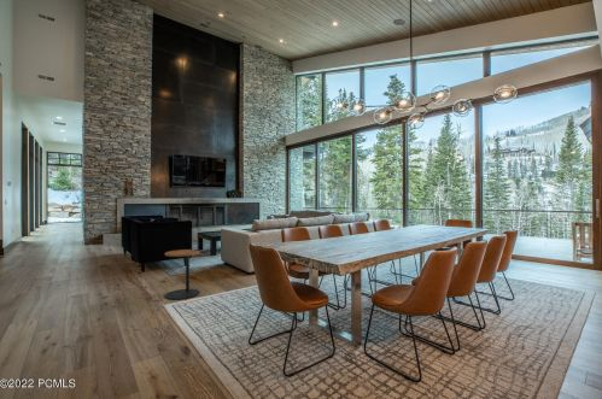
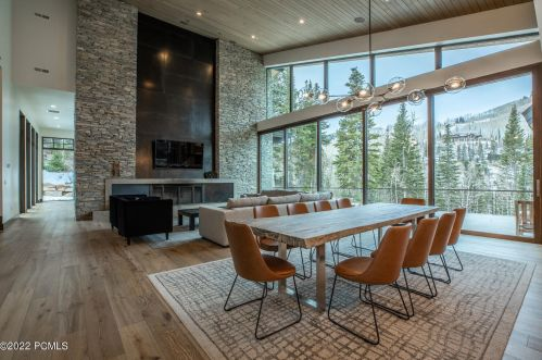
- side table (186, 272)
